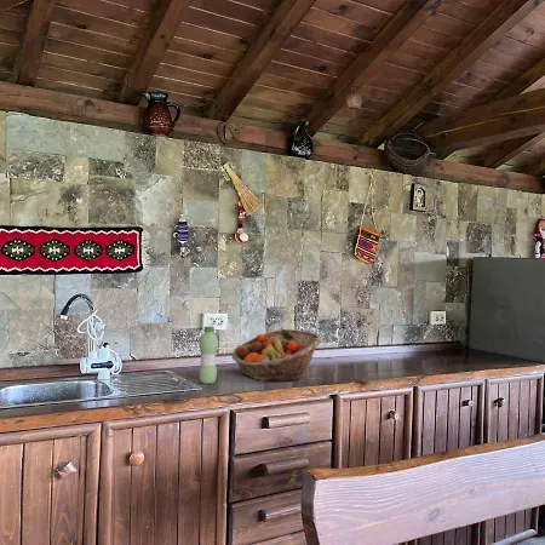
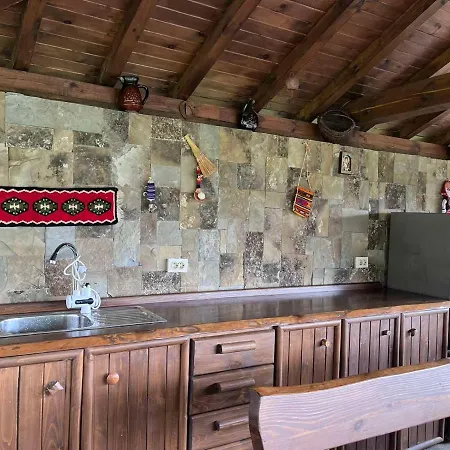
- fruit basket (275, 354)
- water bottle (208, 354)
